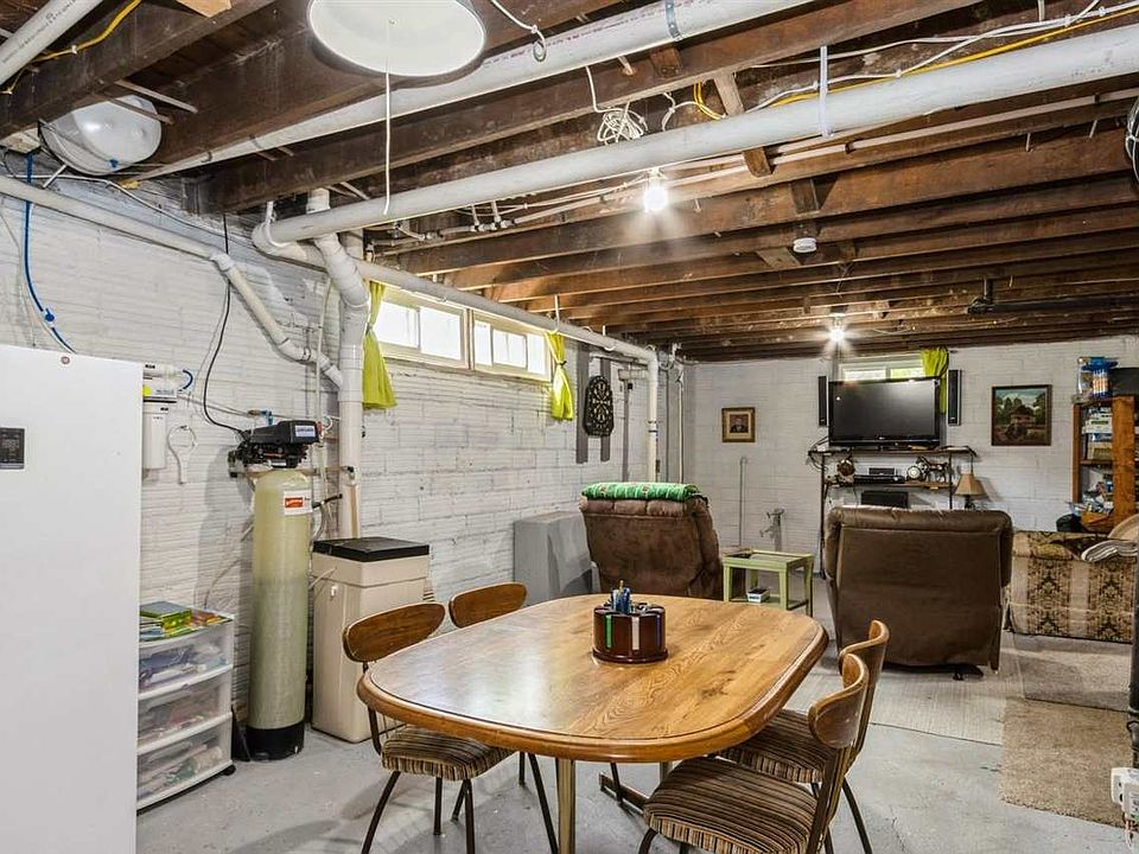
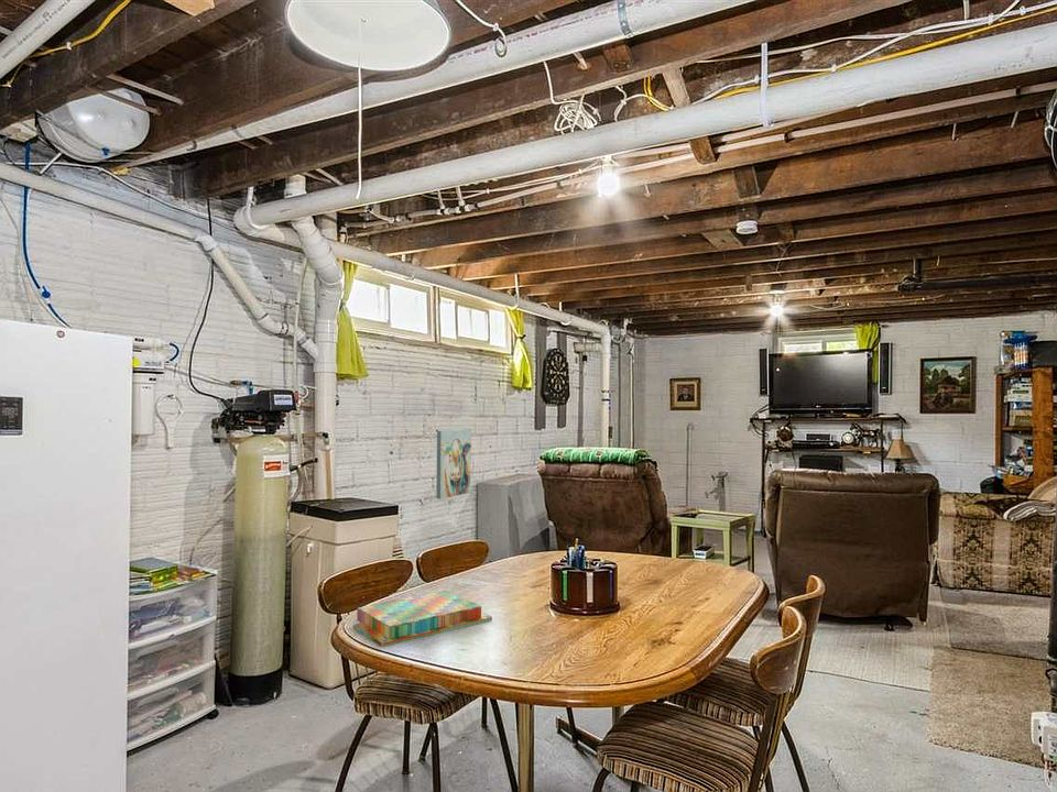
+ wall art (454, 462)
+ board game (421, 615)
